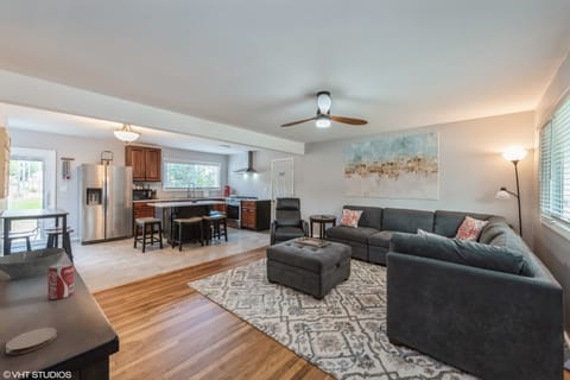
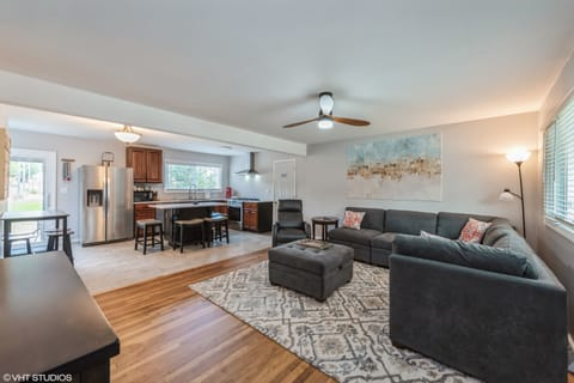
- bowl (31, 264)
- beverage can (61, 280)
- coaster (32, 340)
